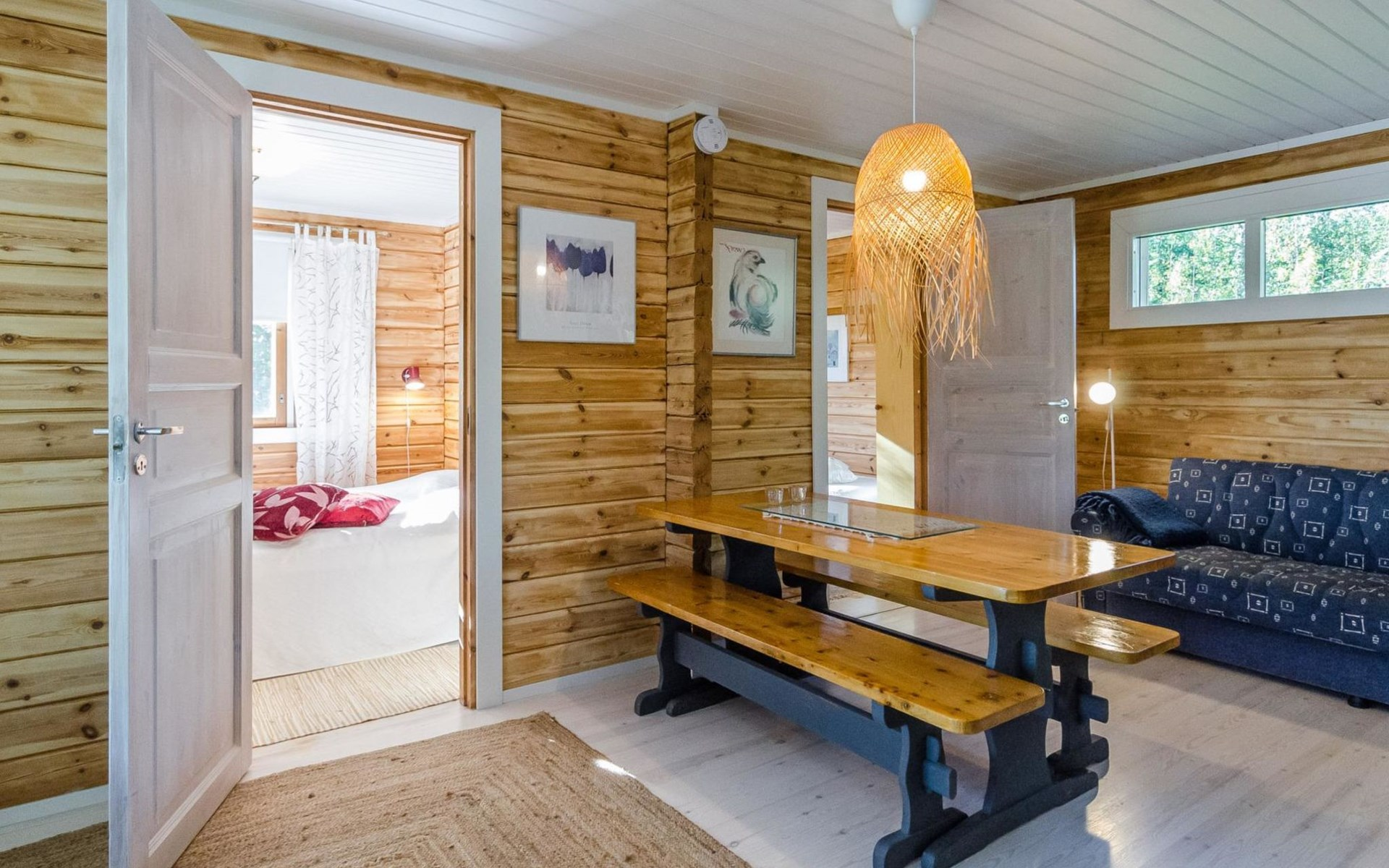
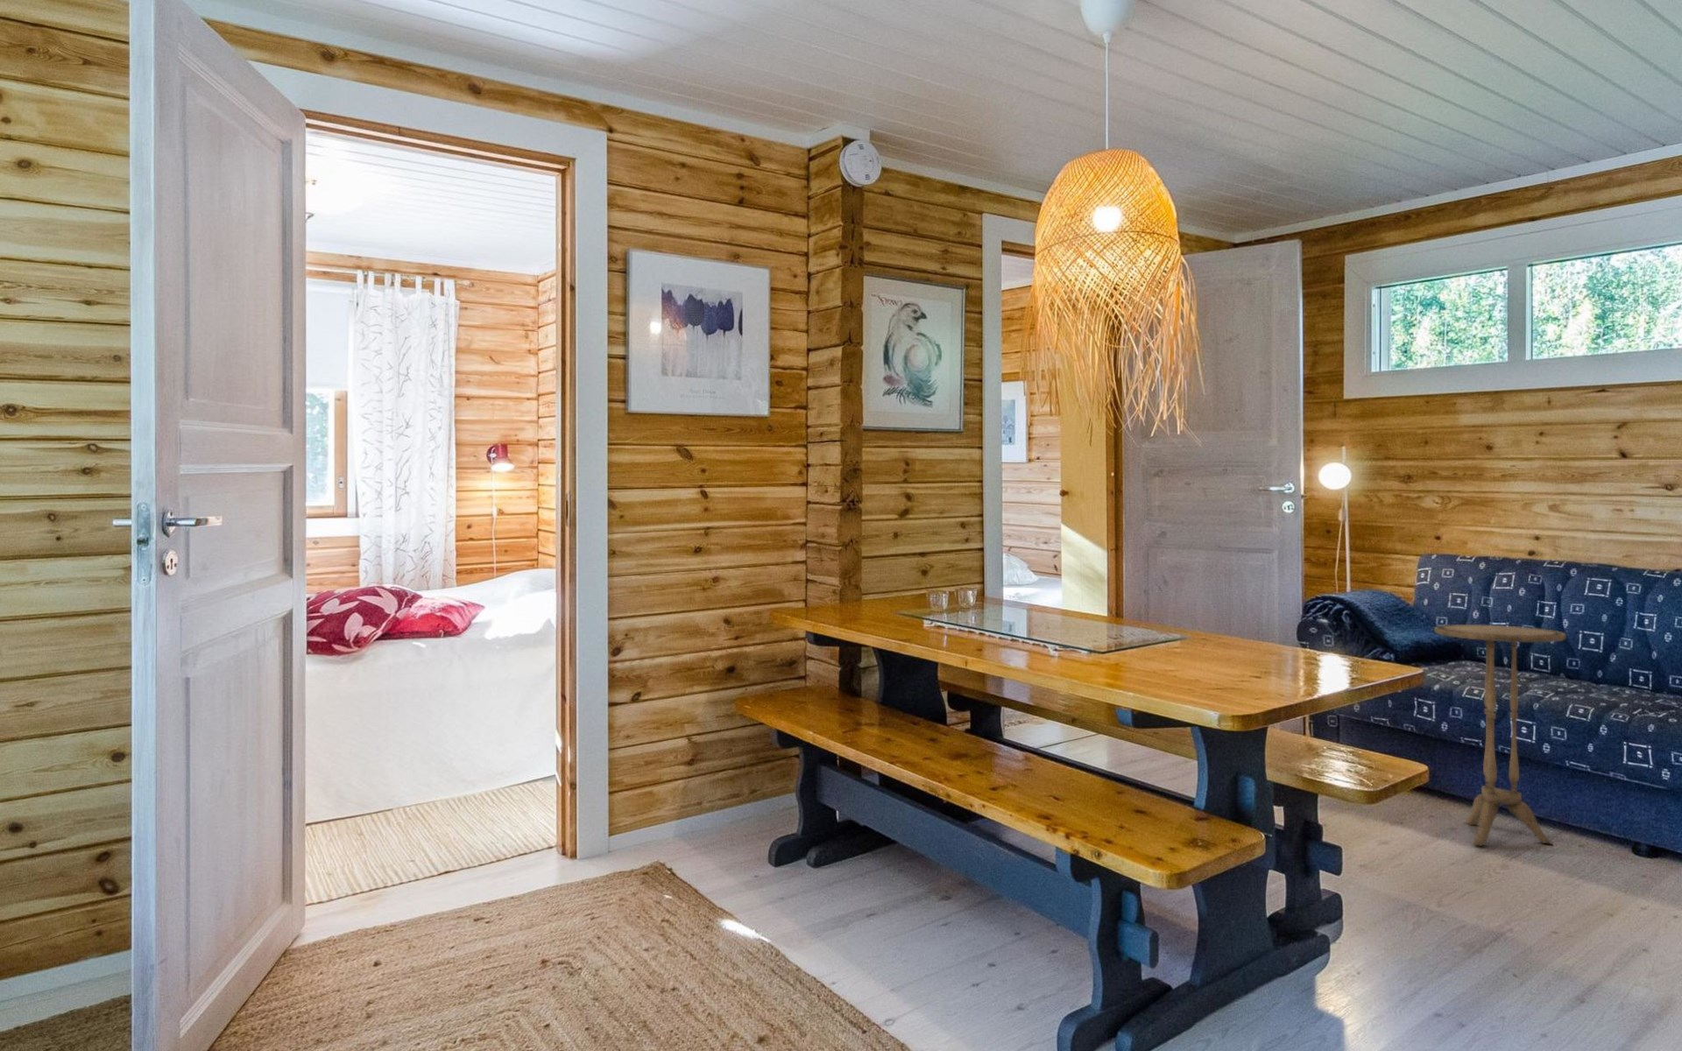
+ side table (1493, 733)
